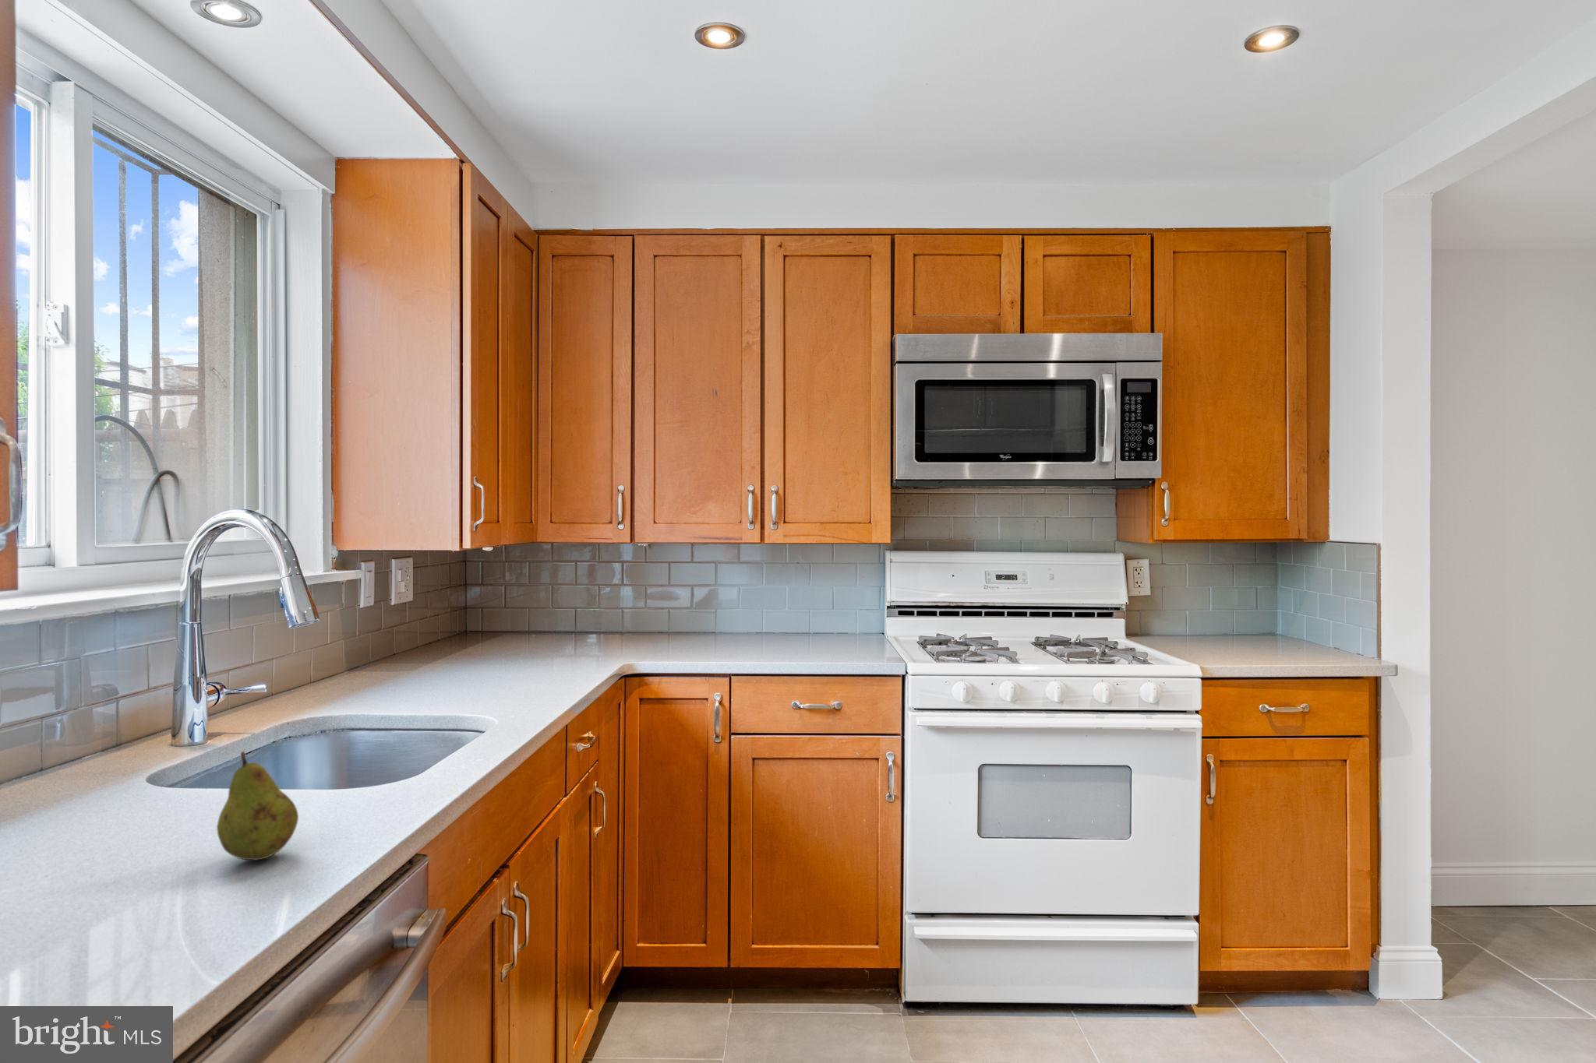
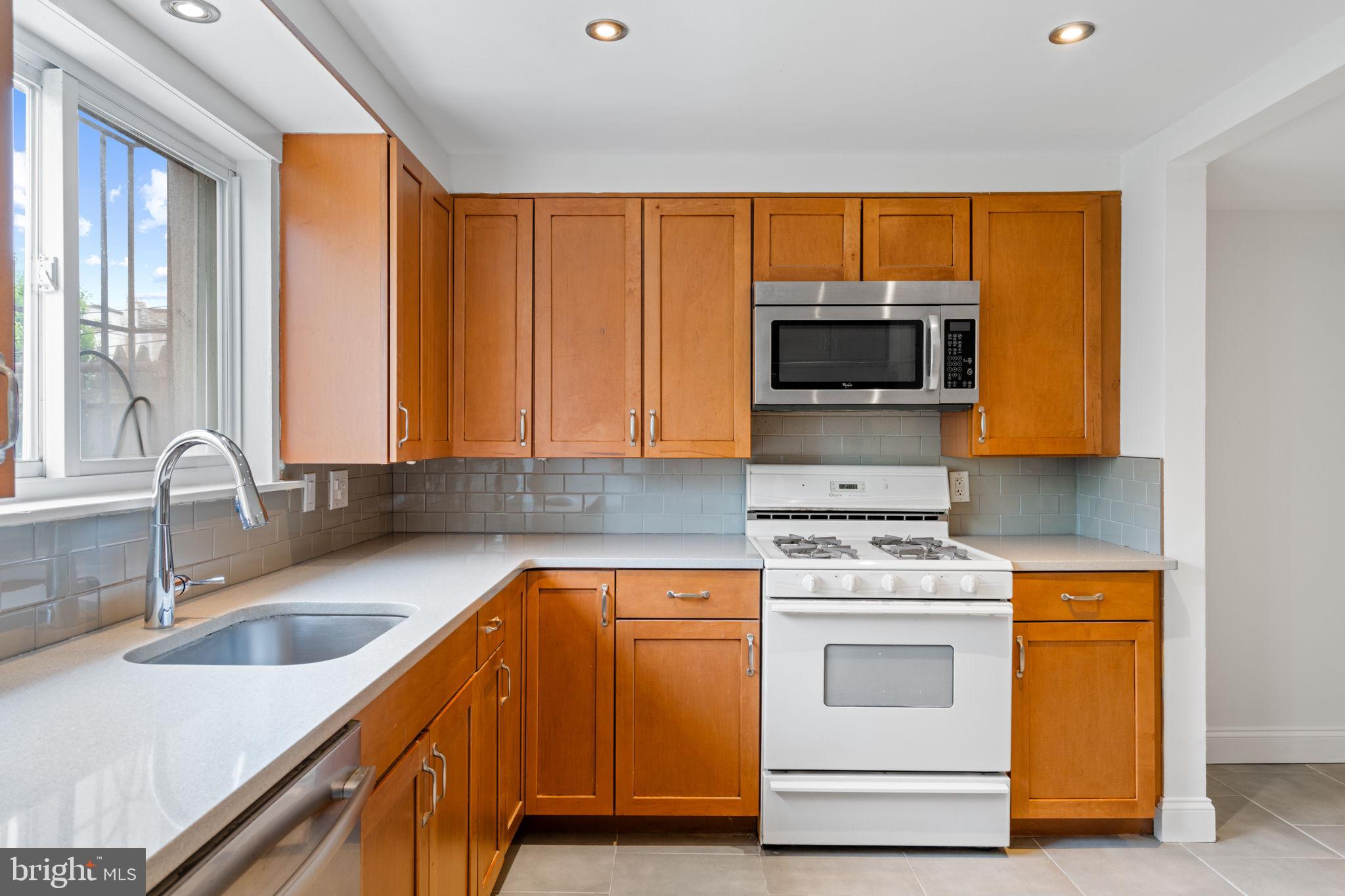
- fruit (260, 804)
